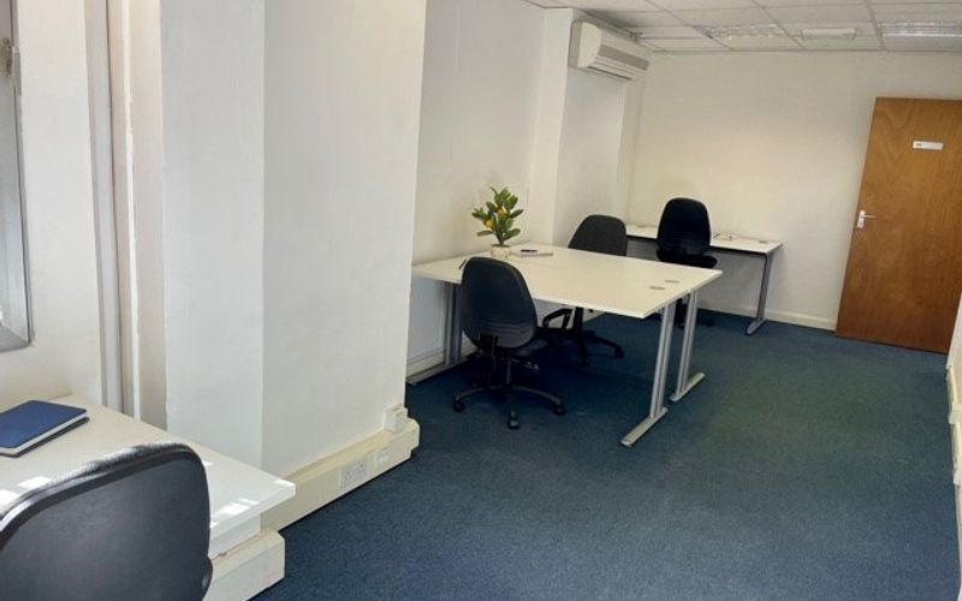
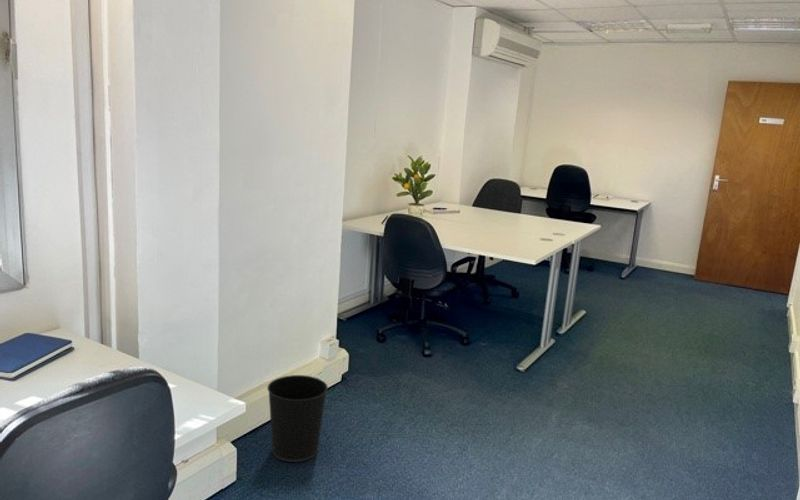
+ wastebasket (296, 418)
